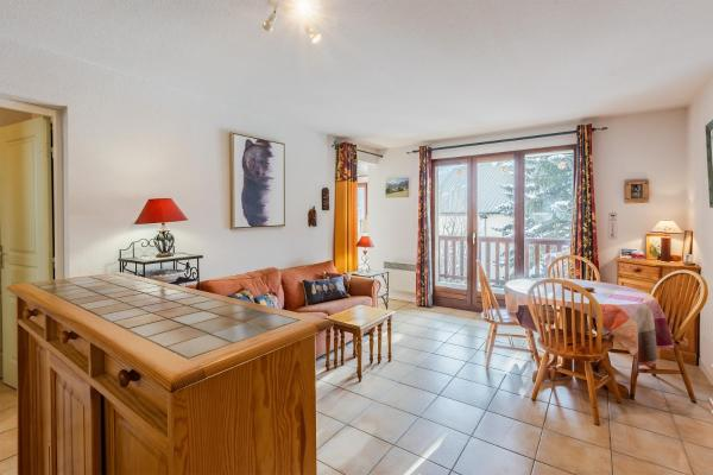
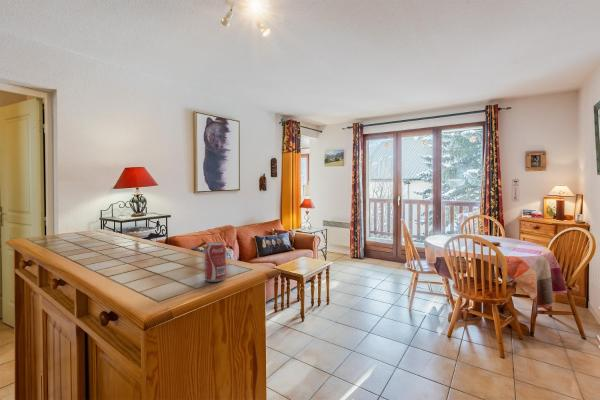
+ beverage can (215, 261)
